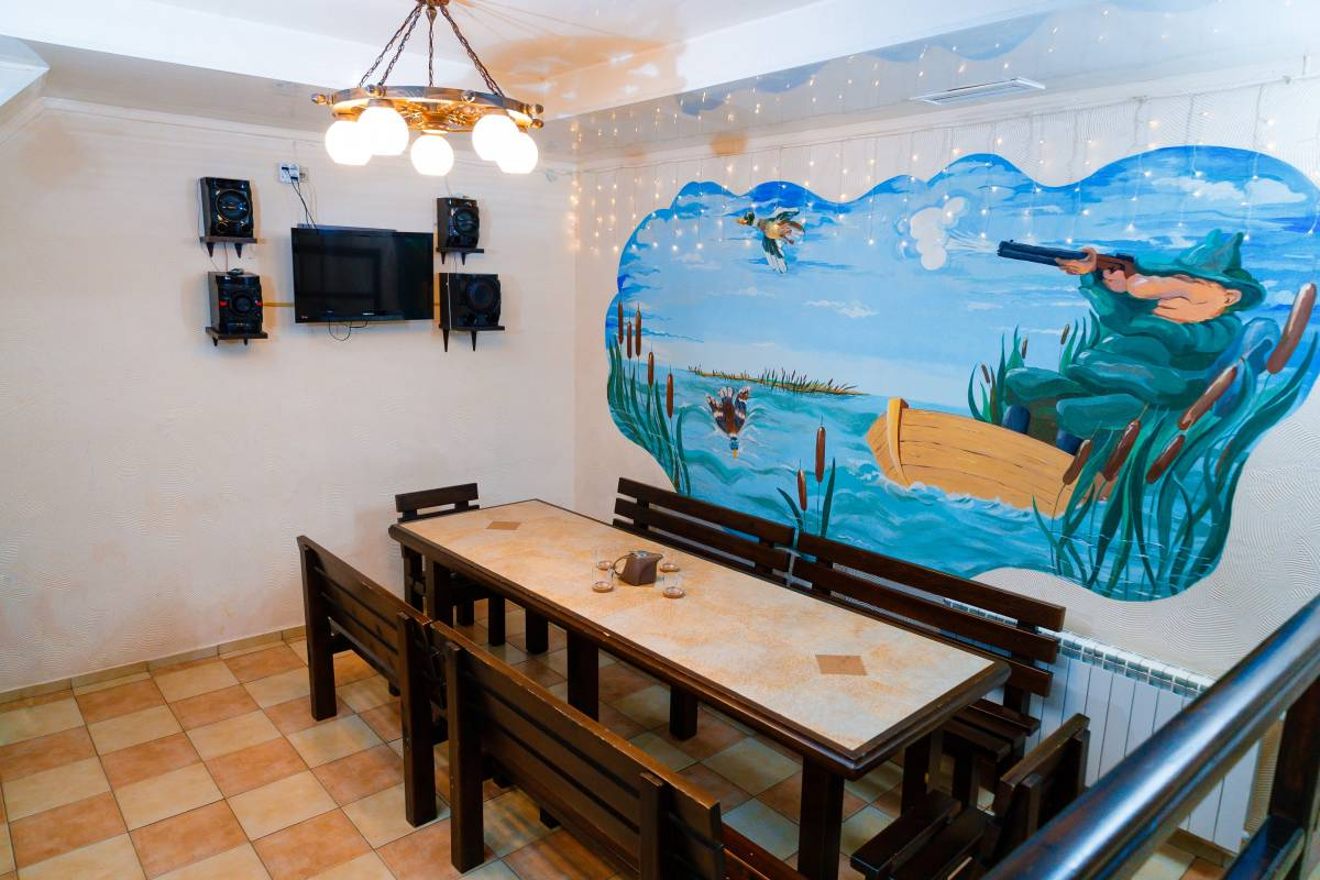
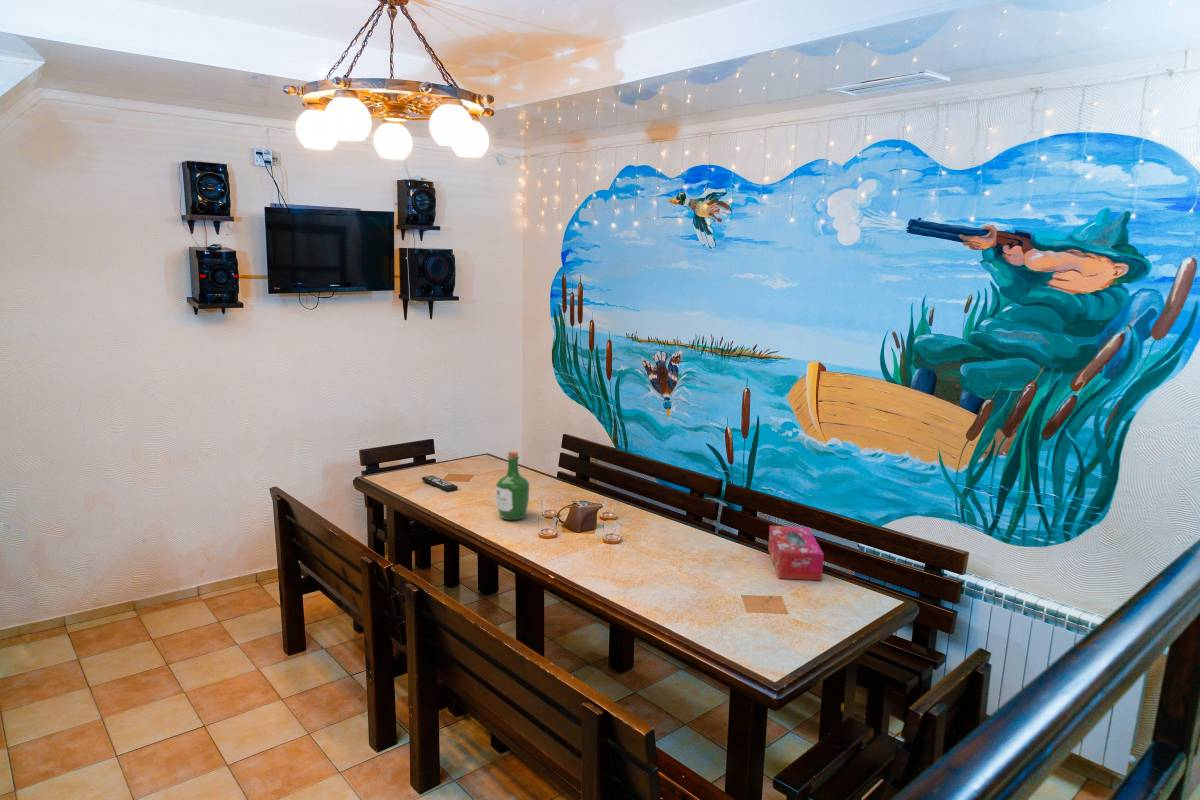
+ tissue box (794, 551)
+ remote control (439, 483)
+ wine bottle (512, 484)
